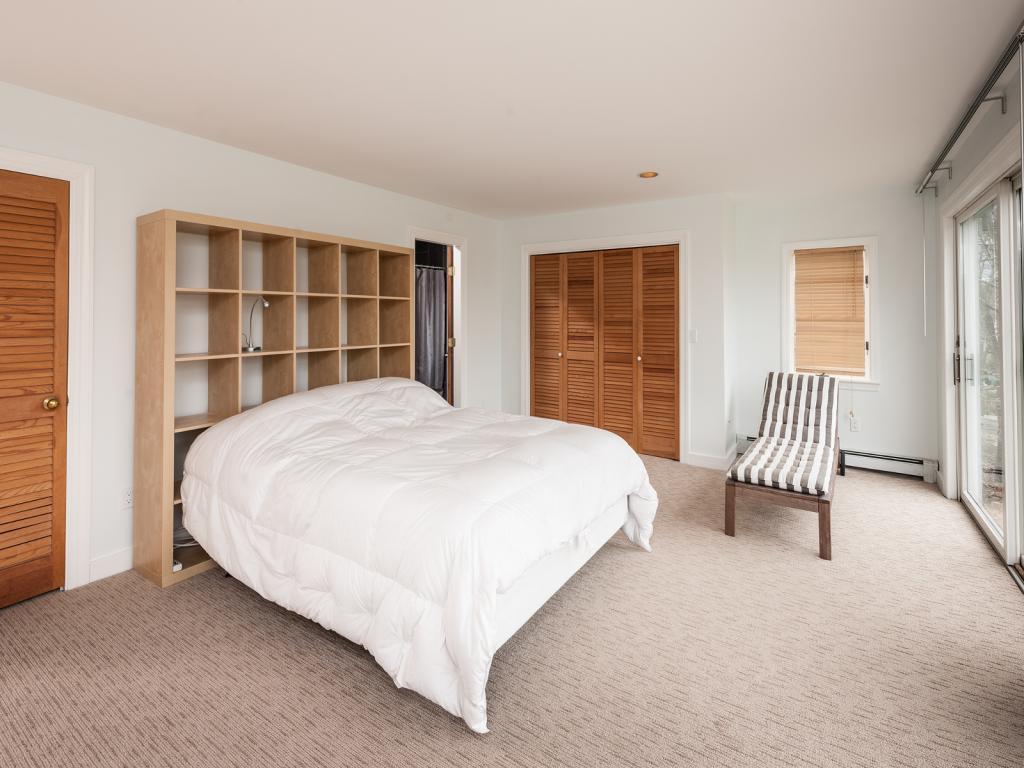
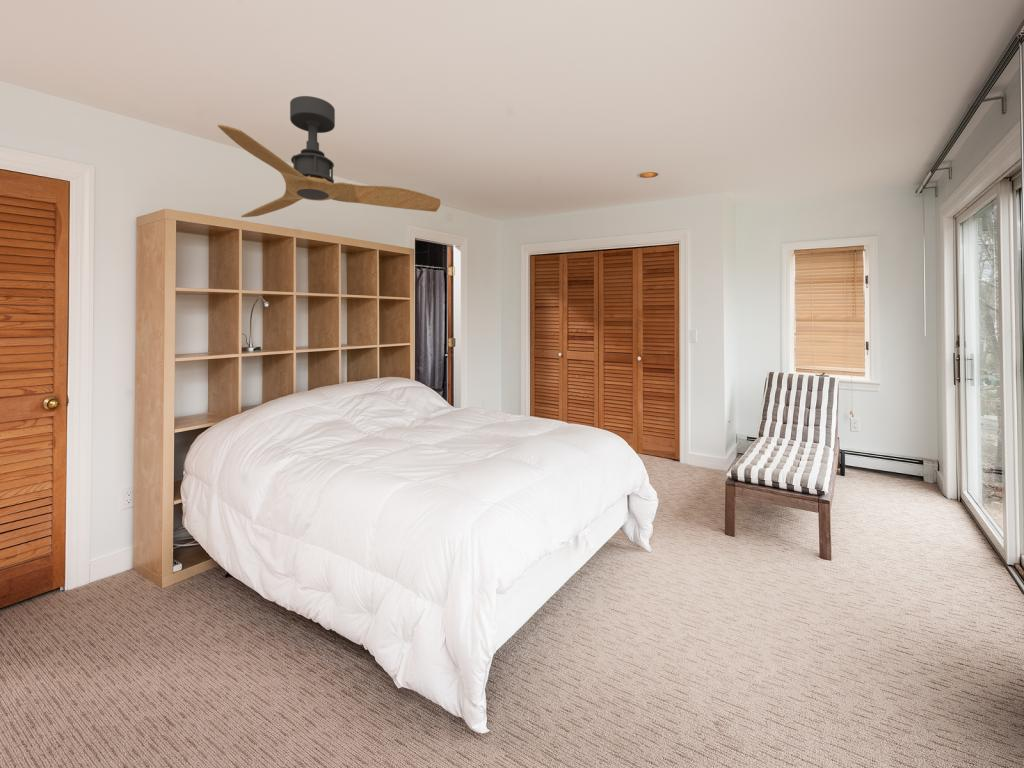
+ ceiling fan (330, 160)
